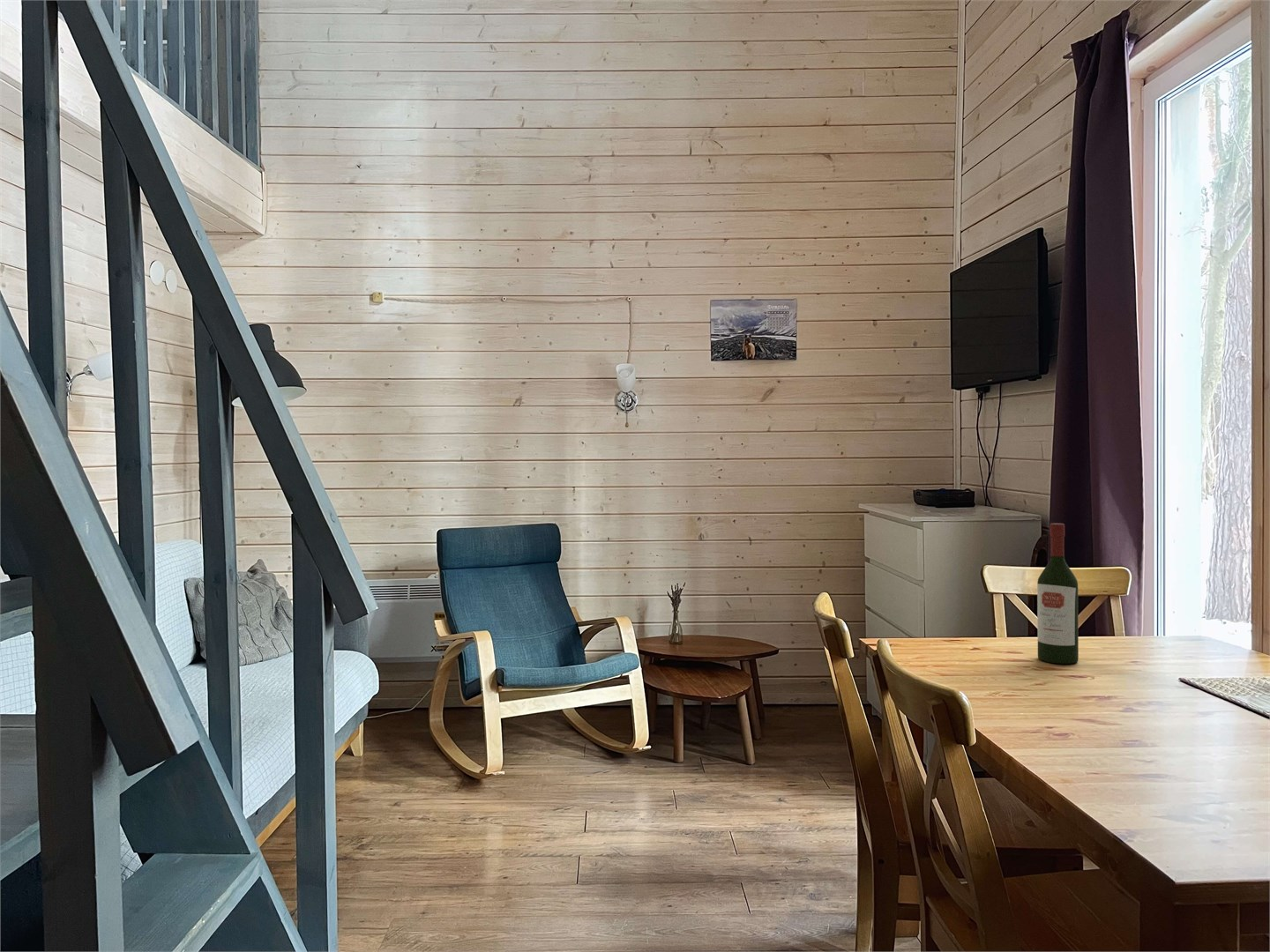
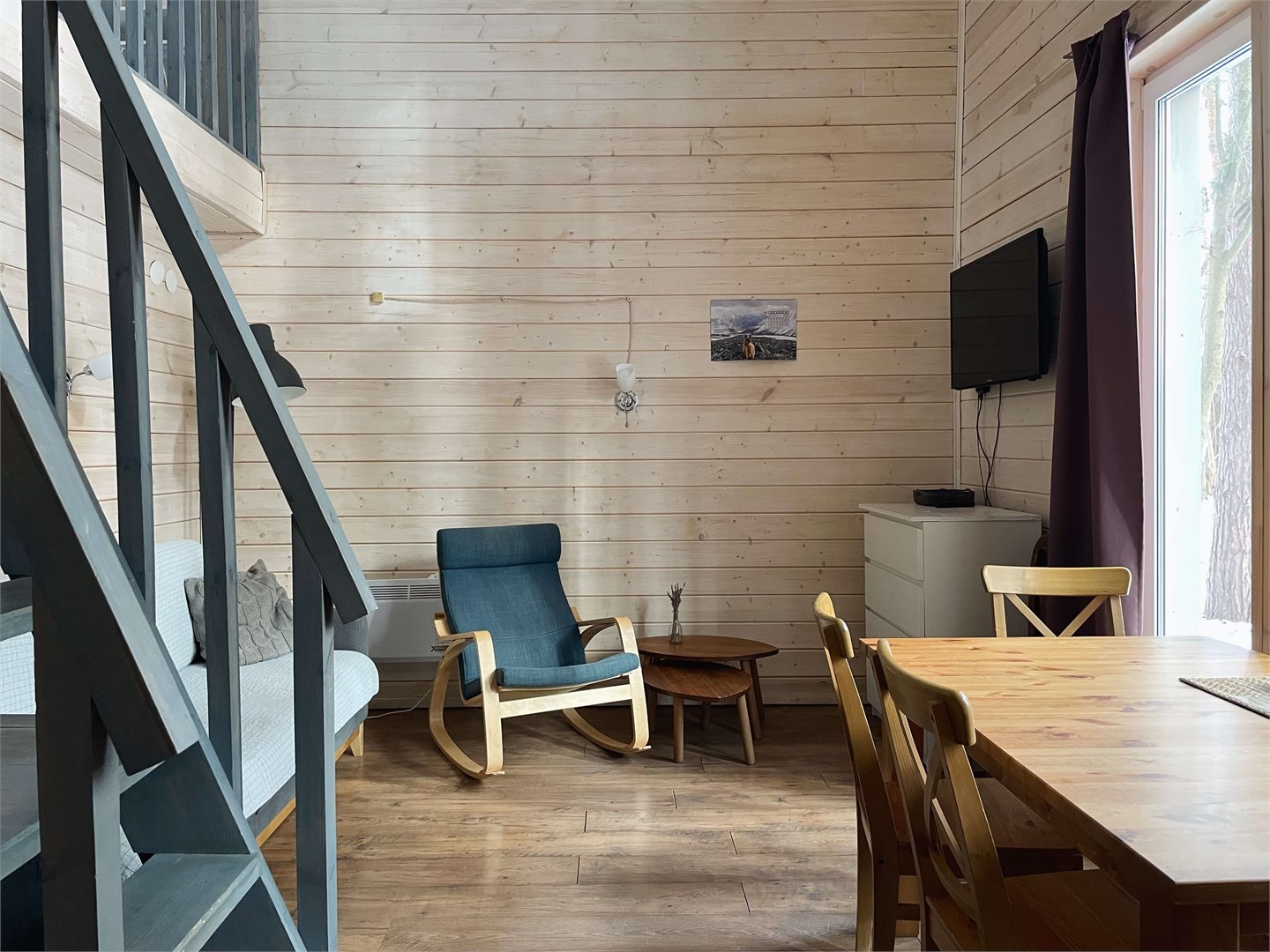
- wine bottle (1057, 591)
